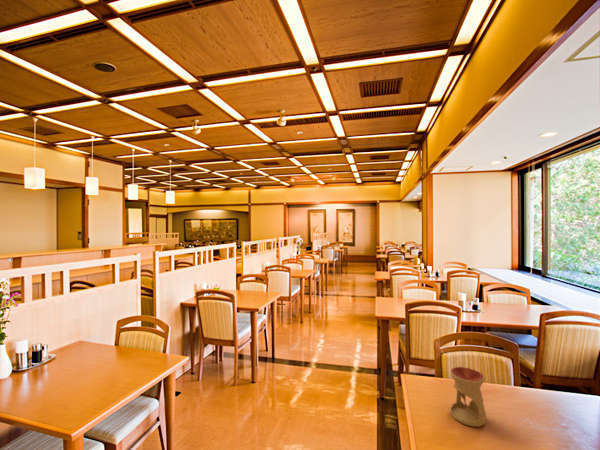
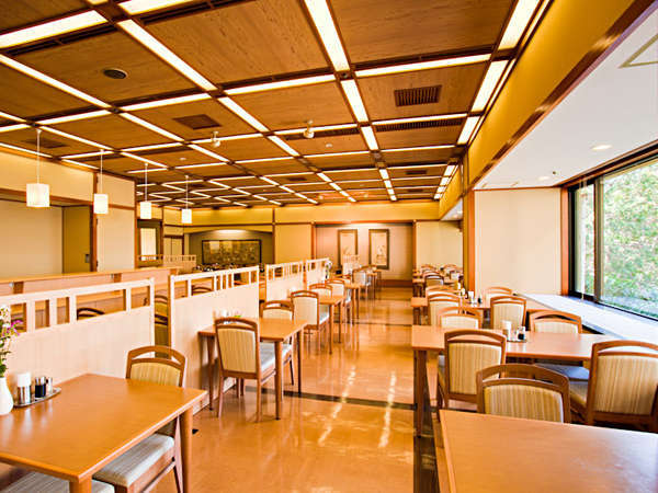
- oil burner (467, 395)
